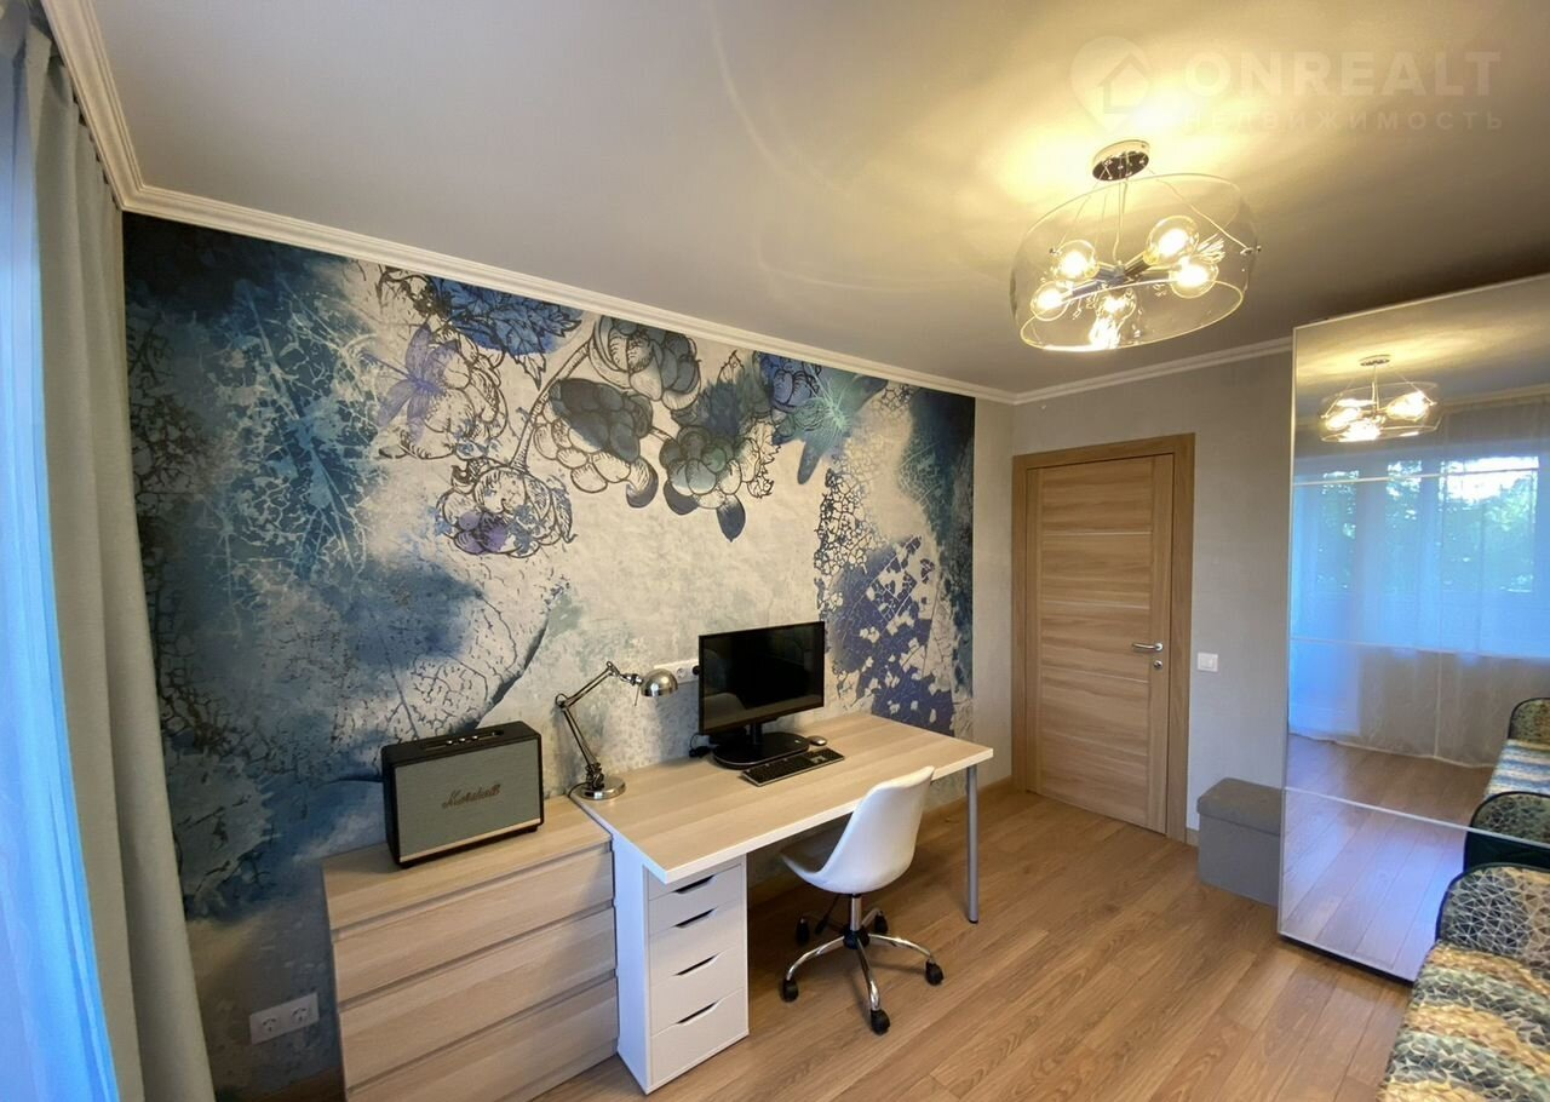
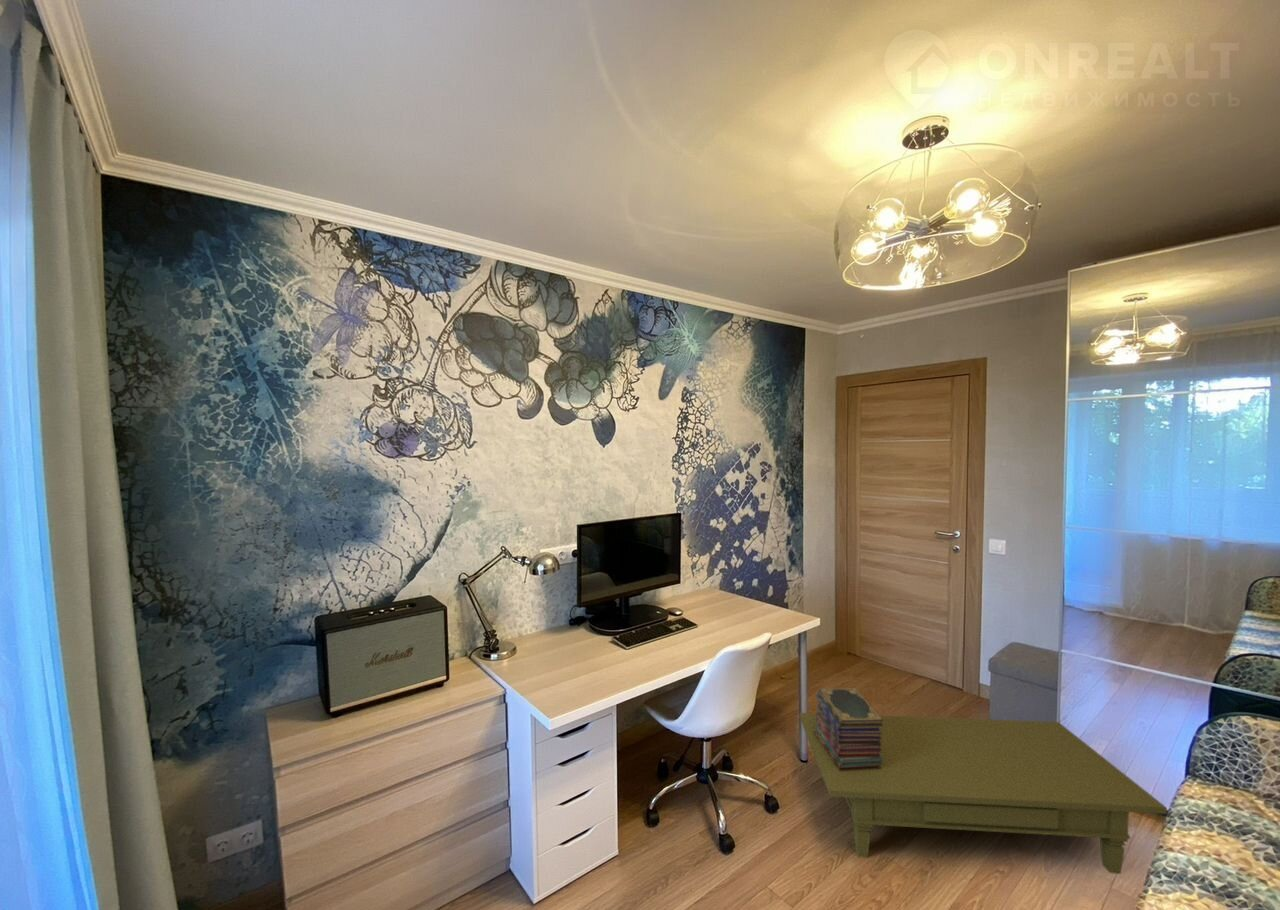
+ coffee table (954, 786)
+ book stack (847, 726)
